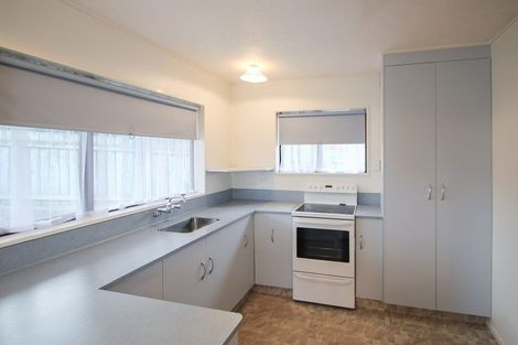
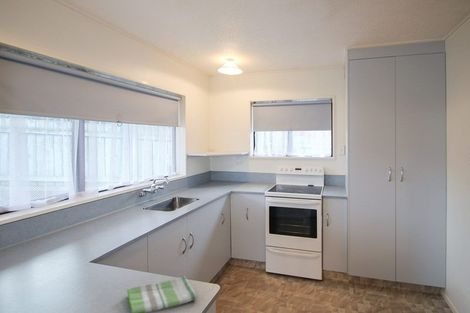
+ dish towel (161, 293)
